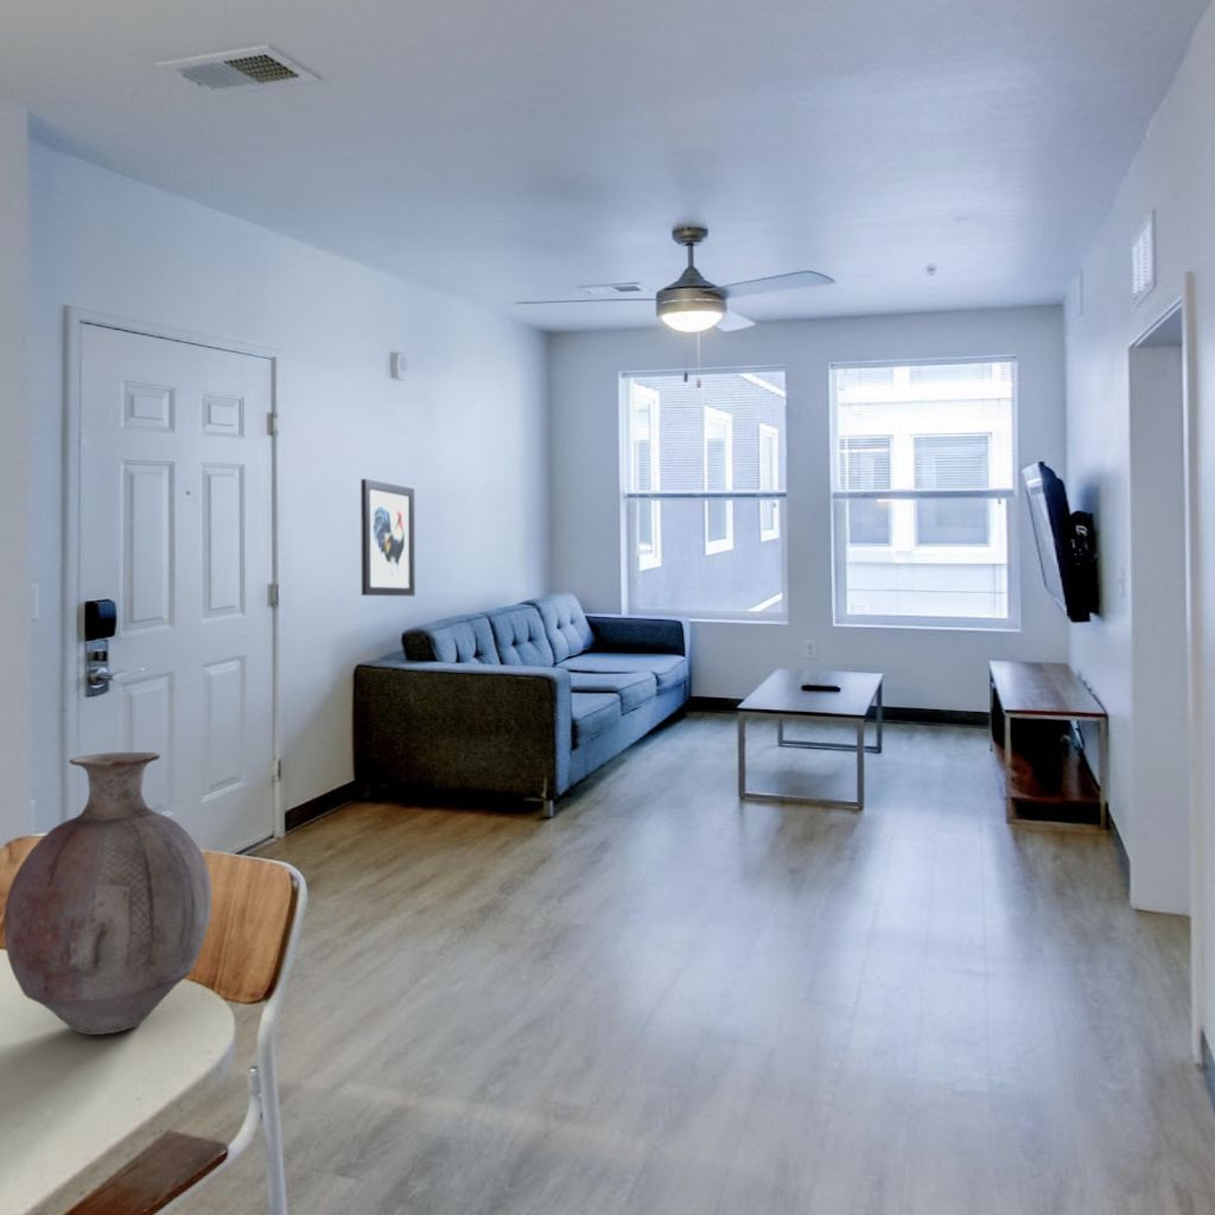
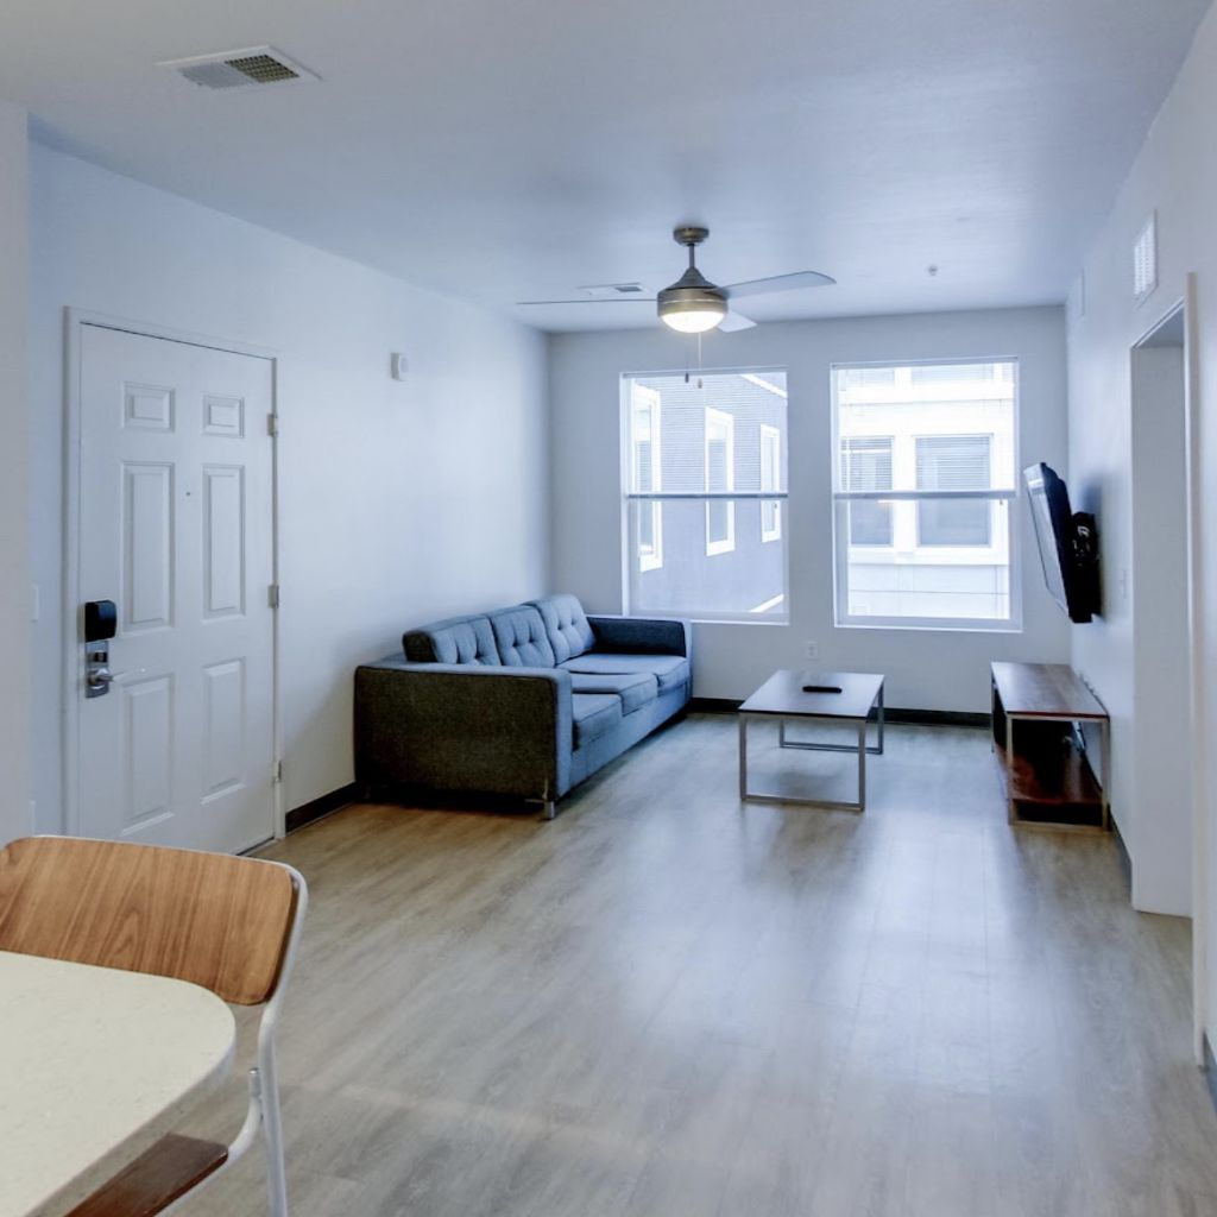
- vase (112, 889)
- wall art (388, 540)
